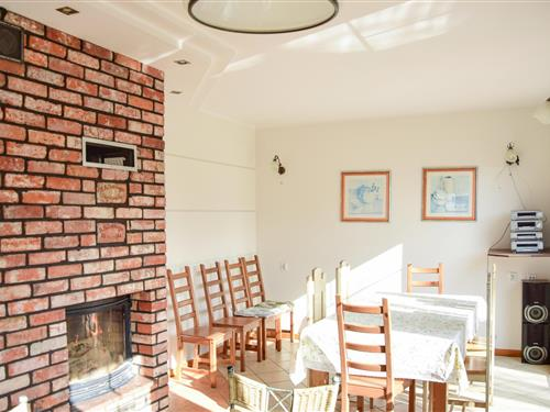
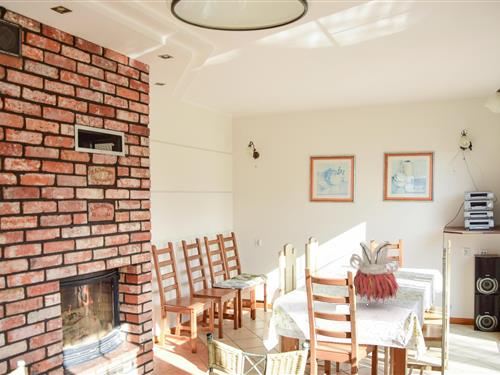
+ dried flowers (374, 272)
